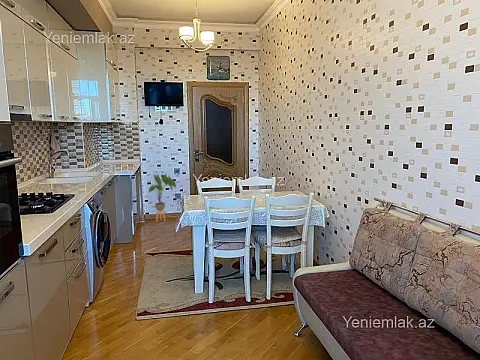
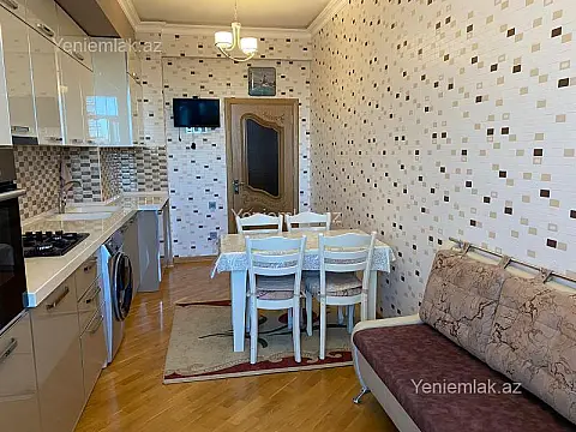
- house plant (160, 197)
